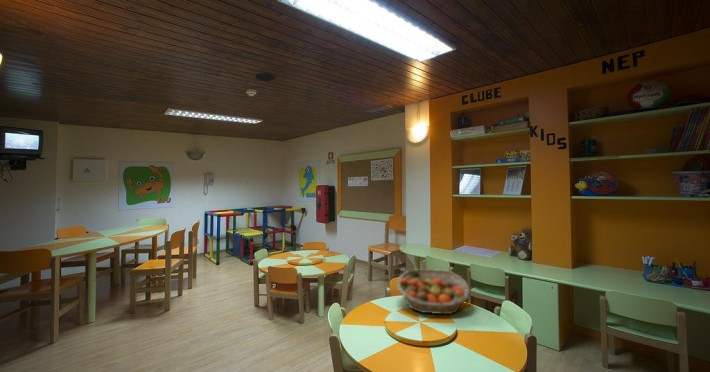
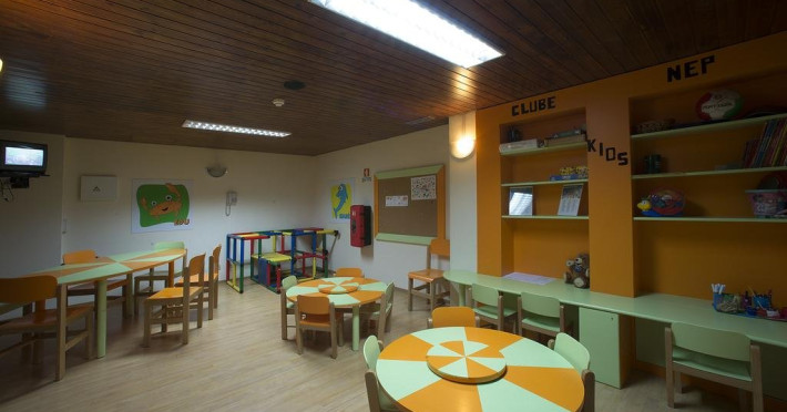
- fruit basket (432, 290)
